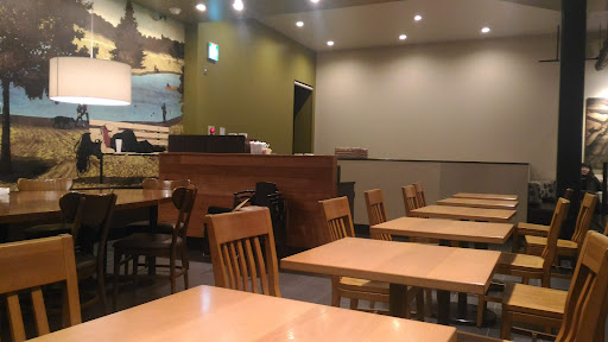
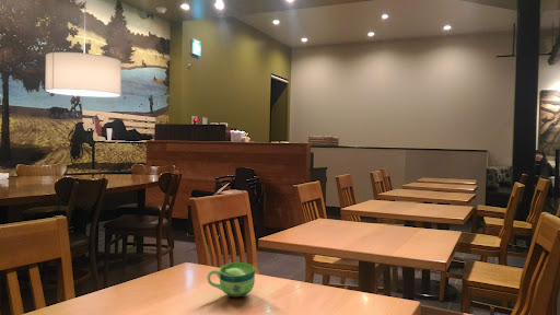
+ cup (231, 280)
